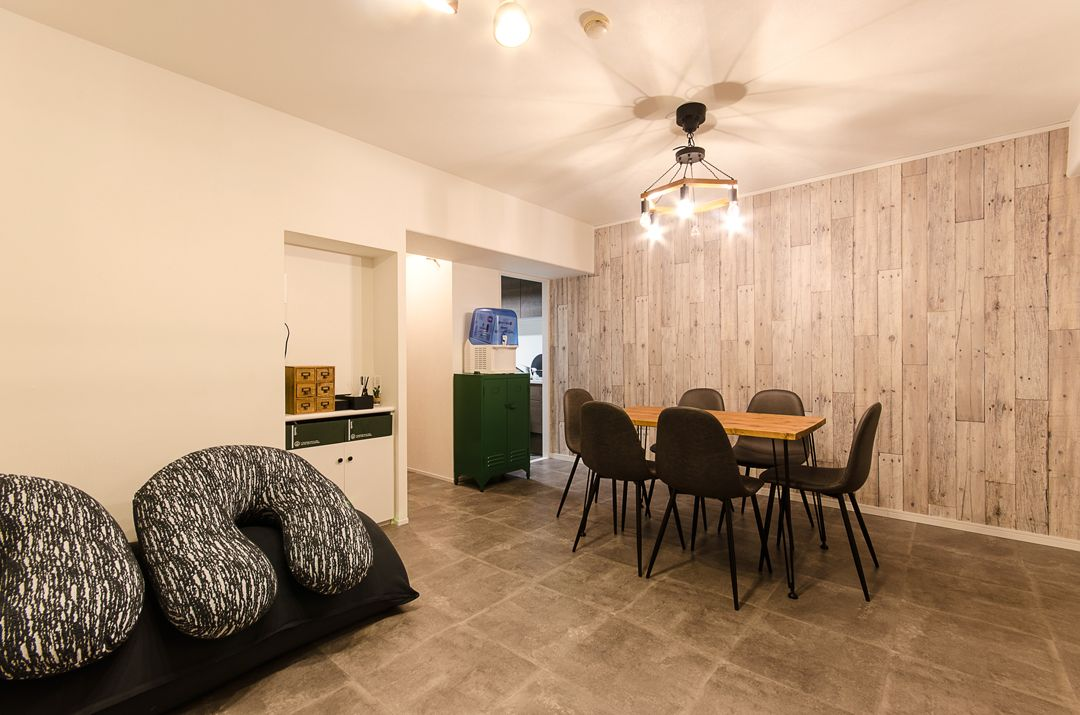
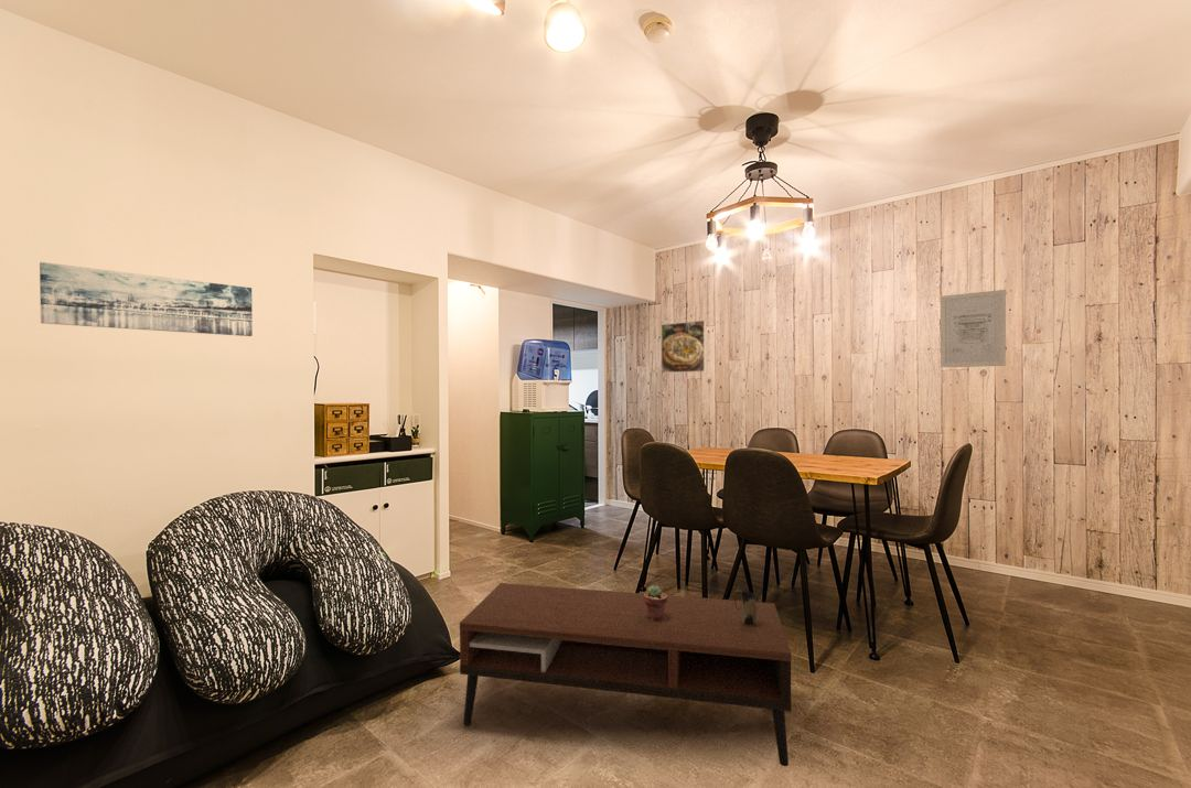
+ wall art (158, 303)
+ coffee table (623, 661)
+ mug (744, 606)
+ wall art (972, 330)
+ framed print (683, 347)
+ potted succulent (655, 601)
